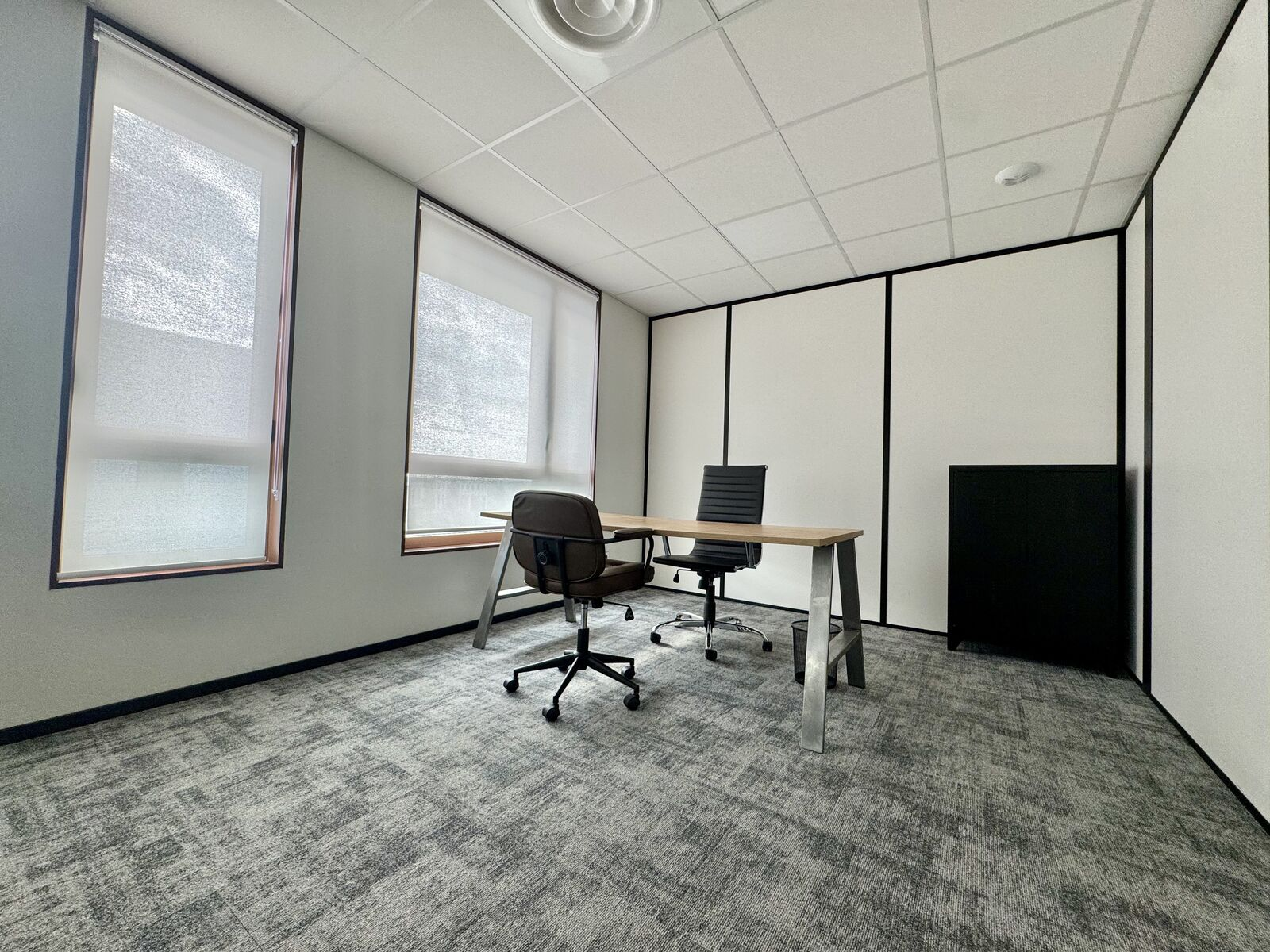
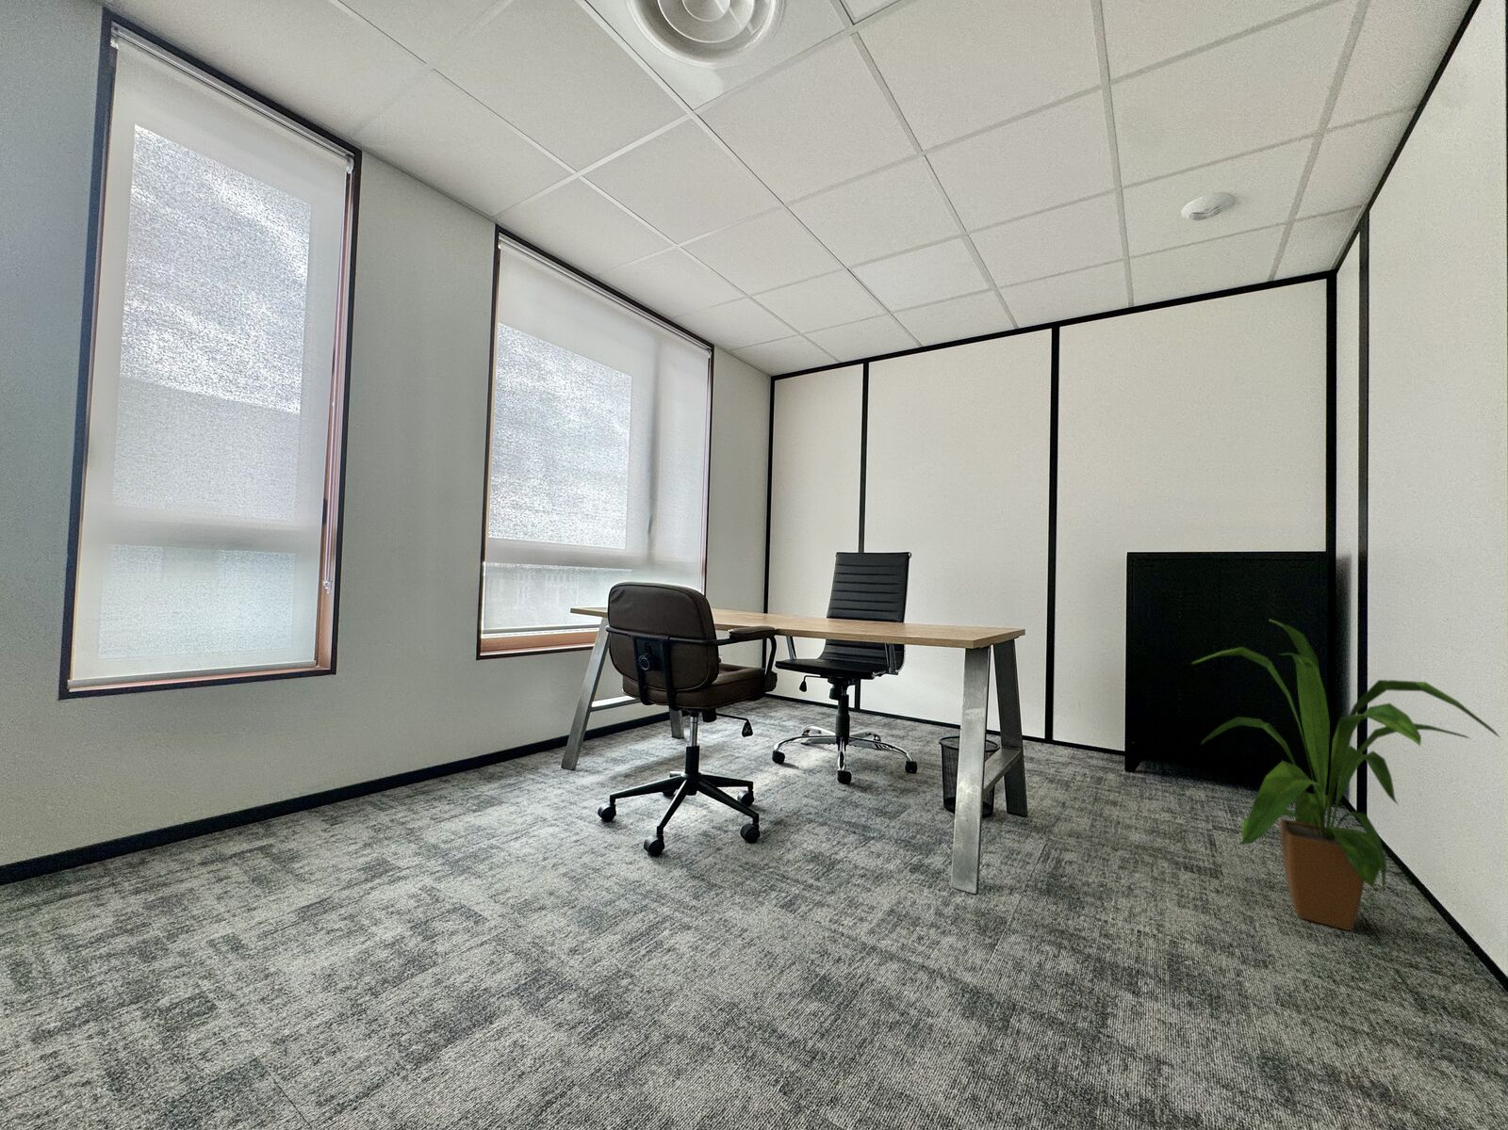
+ house plant (1323, 774)
